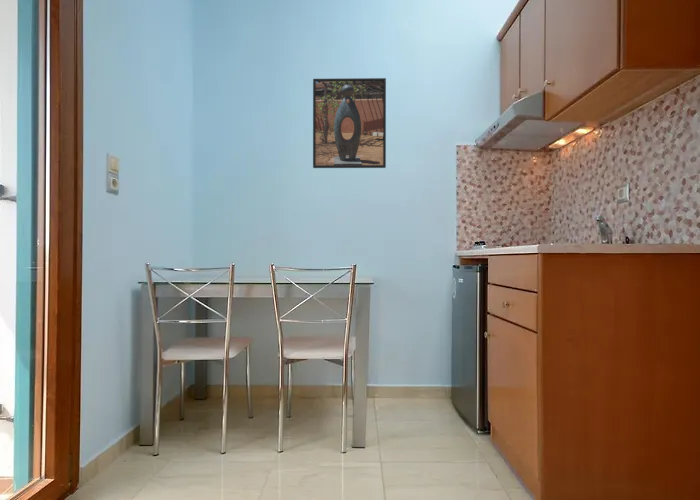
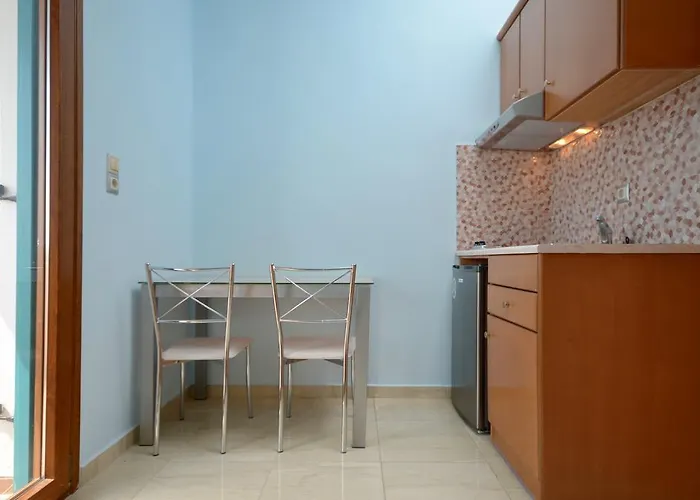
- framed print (349, 123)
